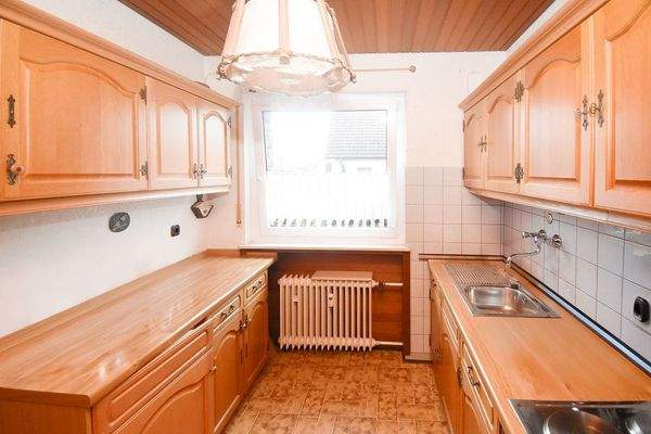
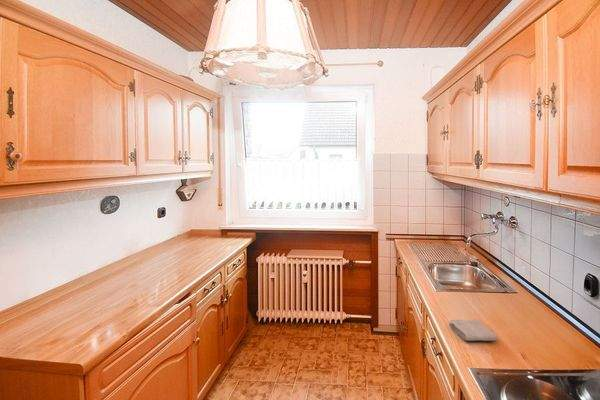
+ washcloth (471, 329)
